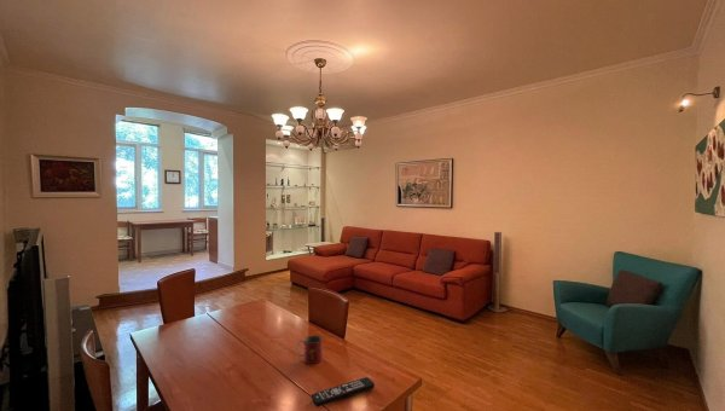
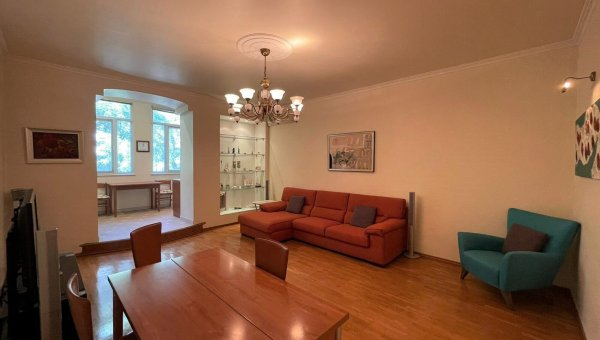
- remote control (343, 390)
- mug (309, 348)
